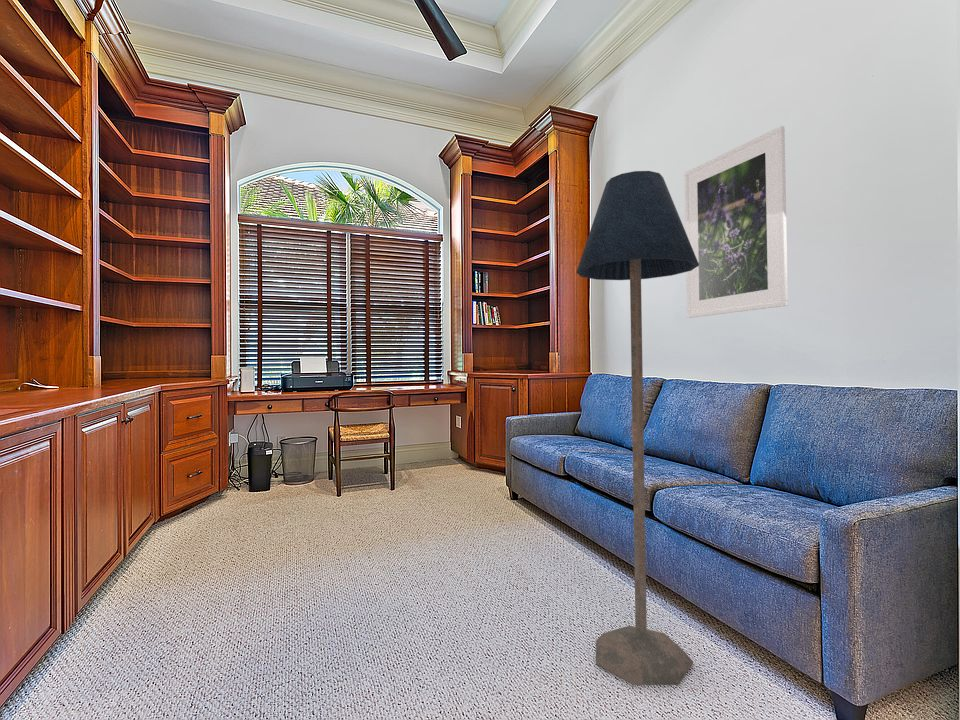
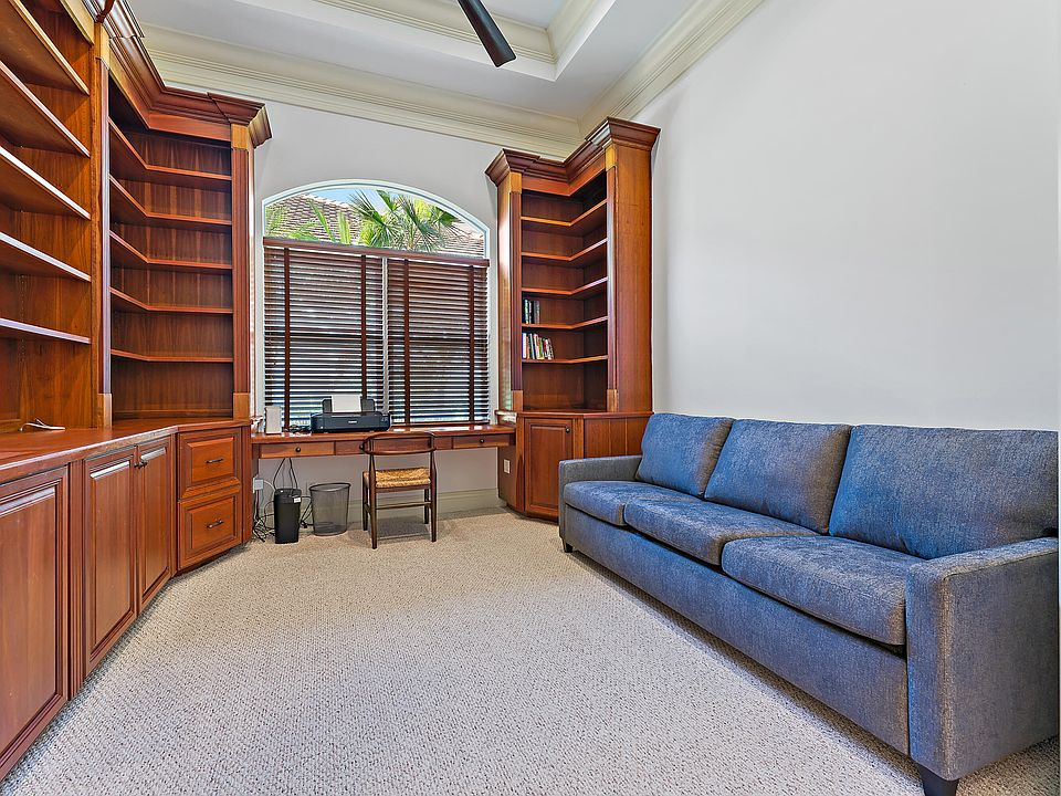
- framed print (730, 232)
- floor lamp (637, 417)
